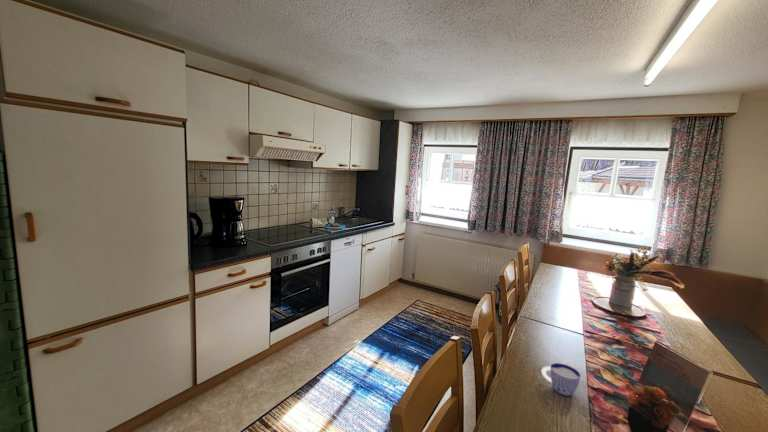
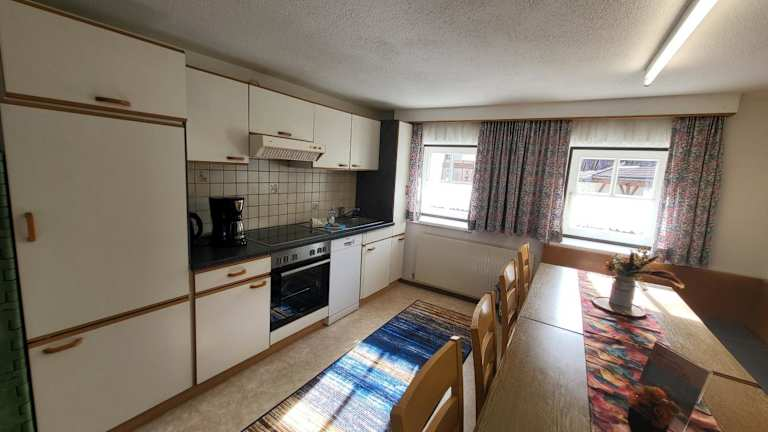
- cup (559, 378)
